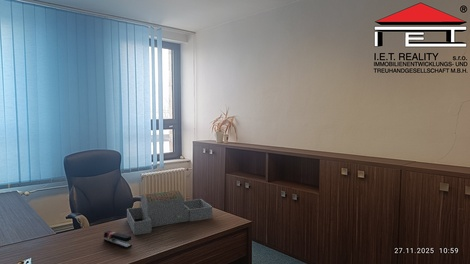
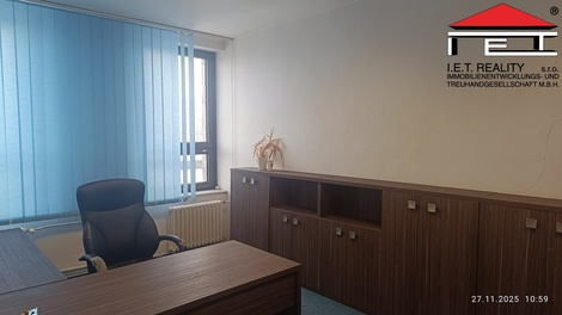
- stapler (117, 238)
- architectural model (171, 206)
